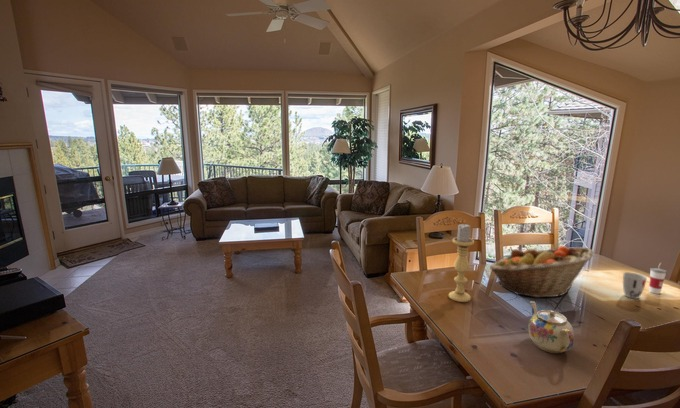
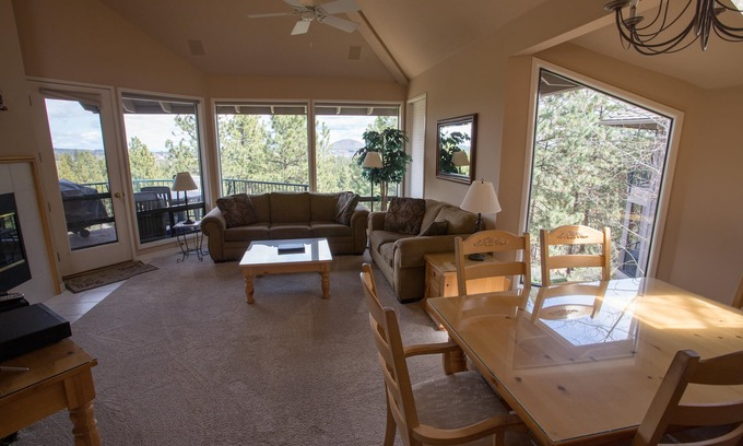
- candle holder (461, 261)
- cup (657, 277)
- cup (633, 285)
- teapot (548, 327)
- fruit basket (539, 266)
